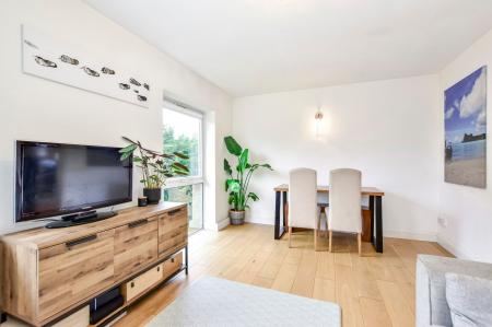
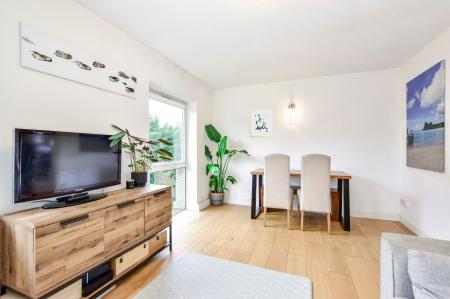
+ wall art (261, 123)
